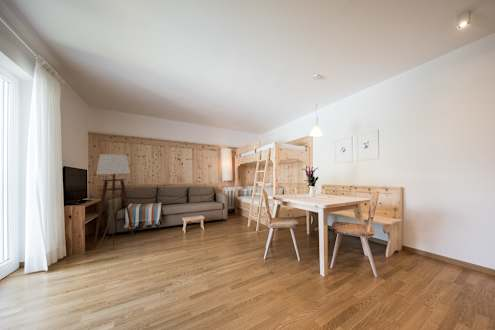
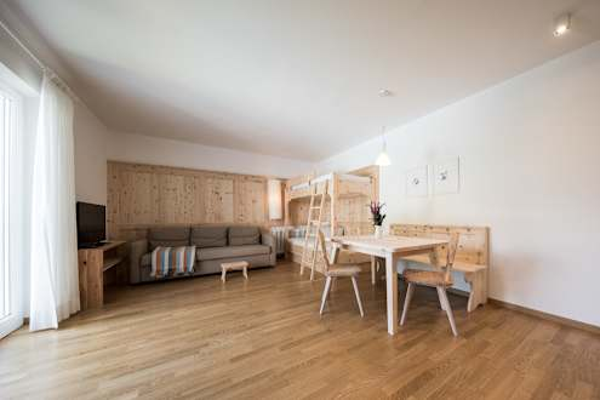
- floor lamp (104, 199)
